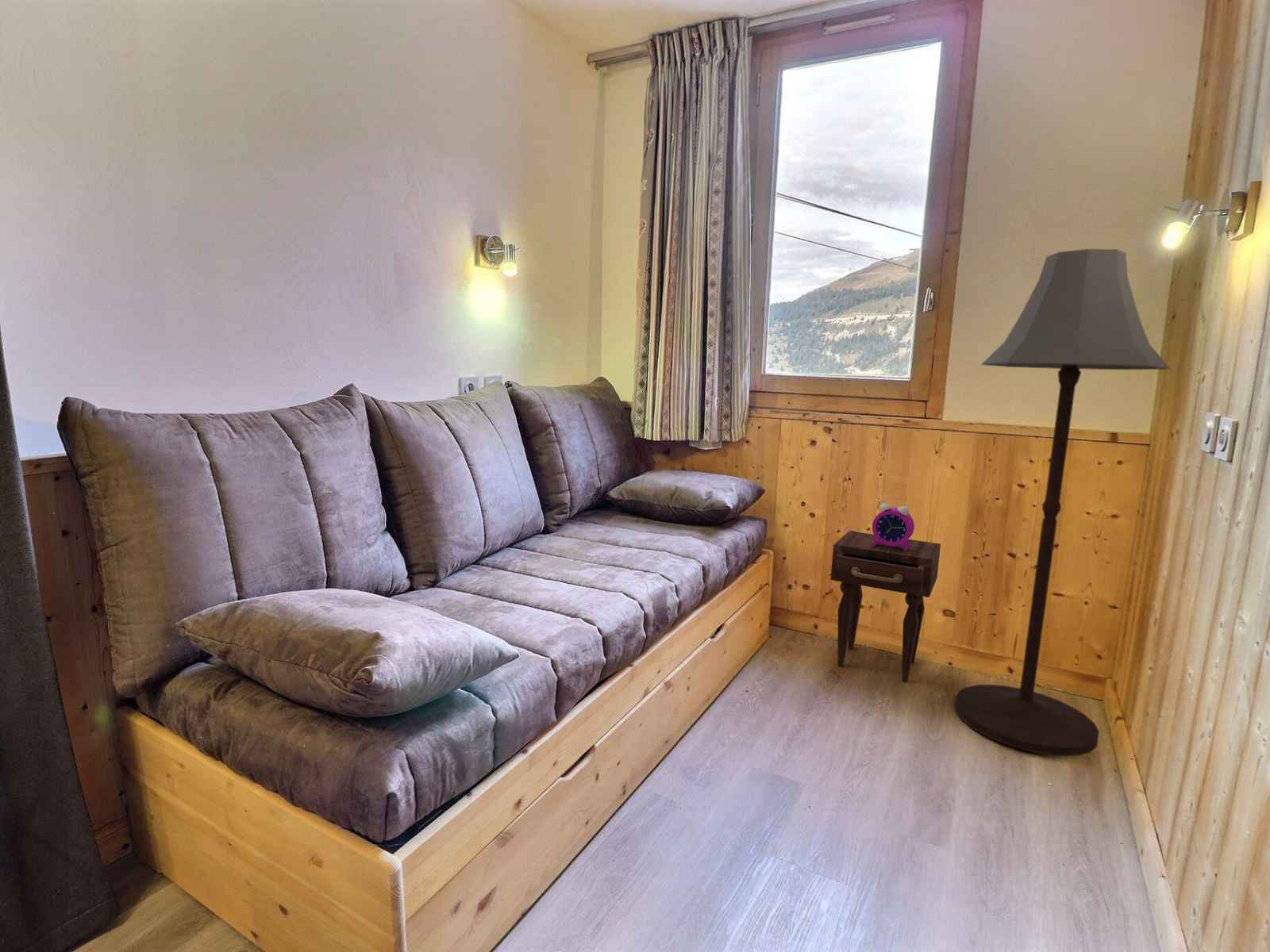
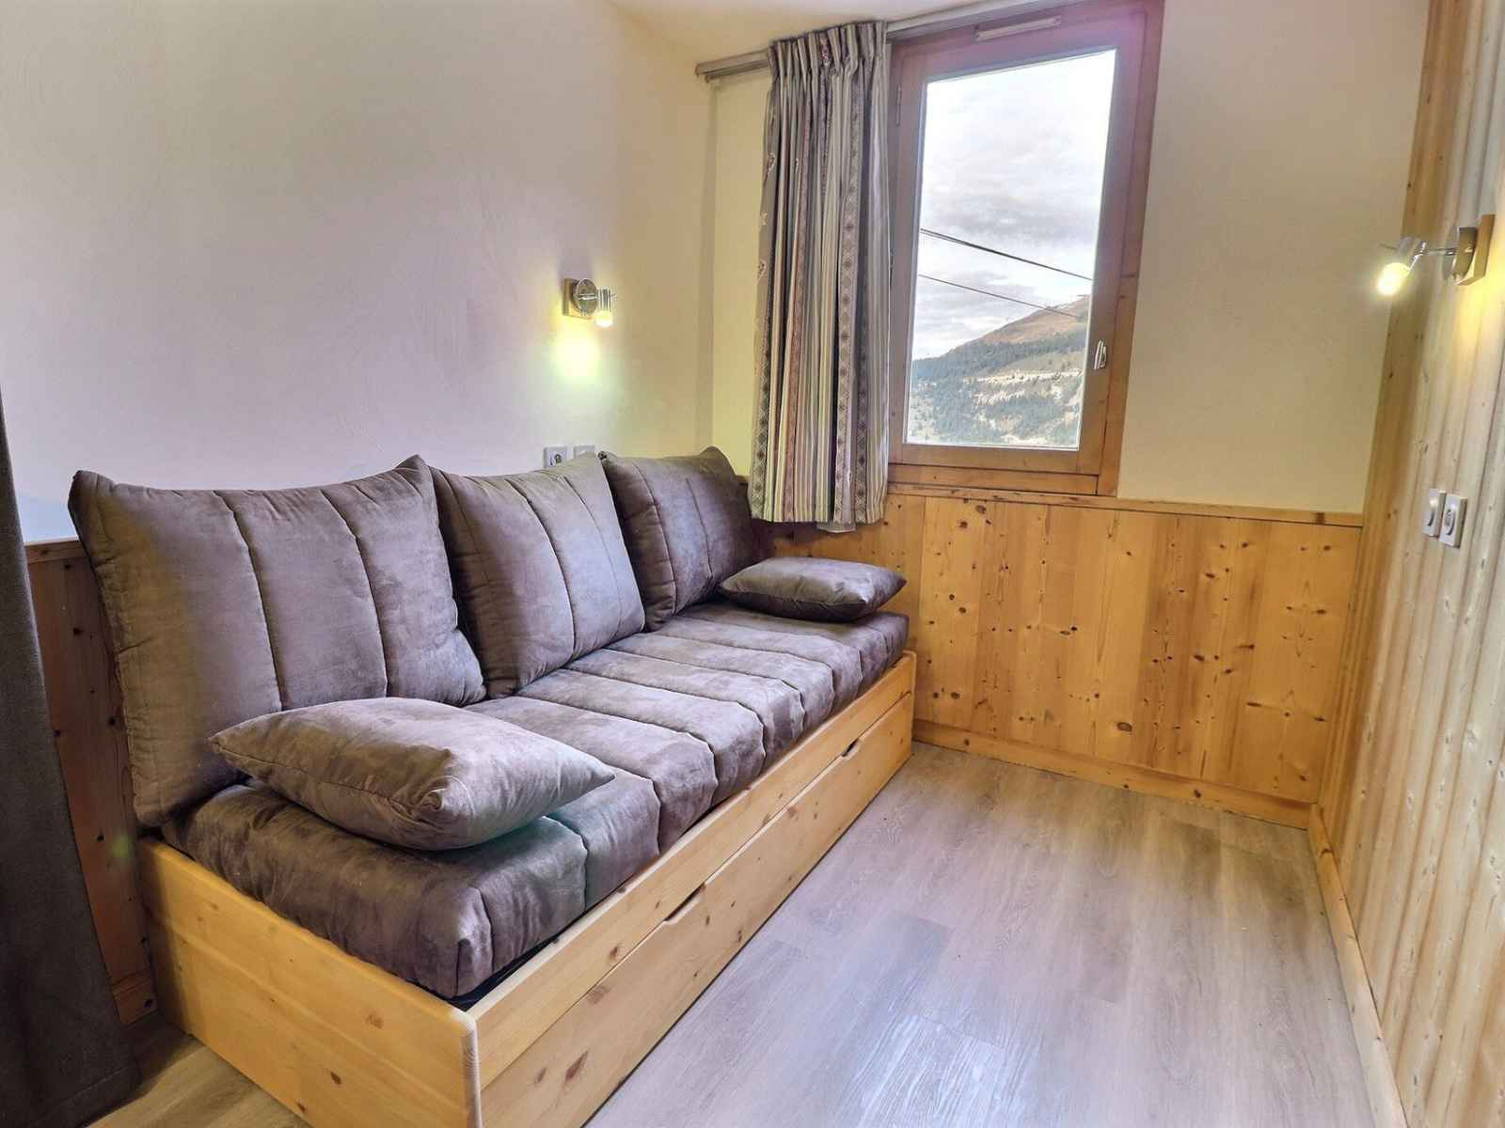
- nightstand (860, 605)
- floor lamp (1052, 500)
- alarm clock (893, 522)
